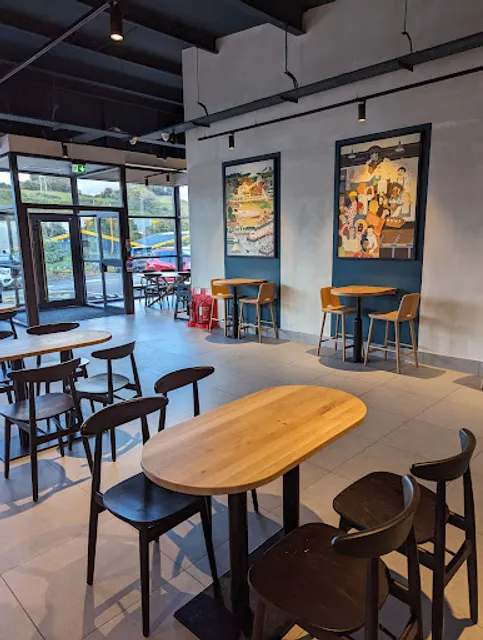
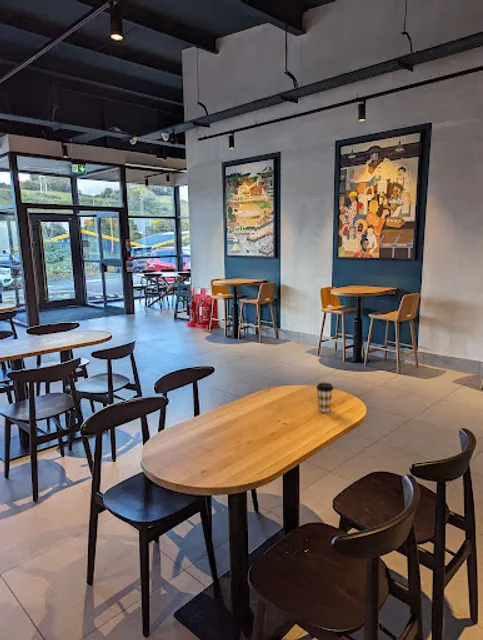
+ coffee cup (324, 397)
